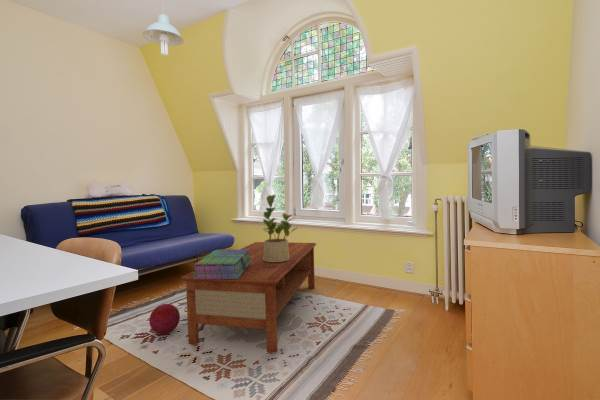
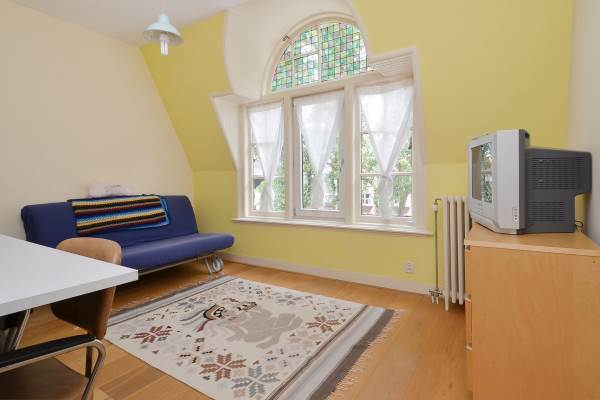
- potted plant (279, 227)
- coffee table (263, 283)
- stack of books (224, 264)
- ball (164, 318)
